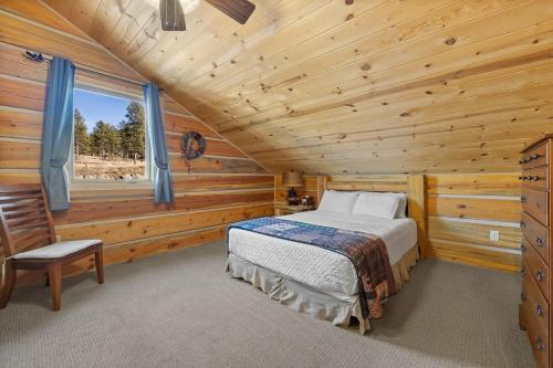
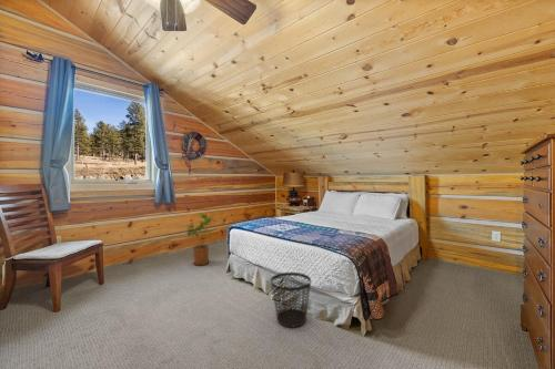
+ wastebasket (291, 300)
+ house plant (199, 239)
